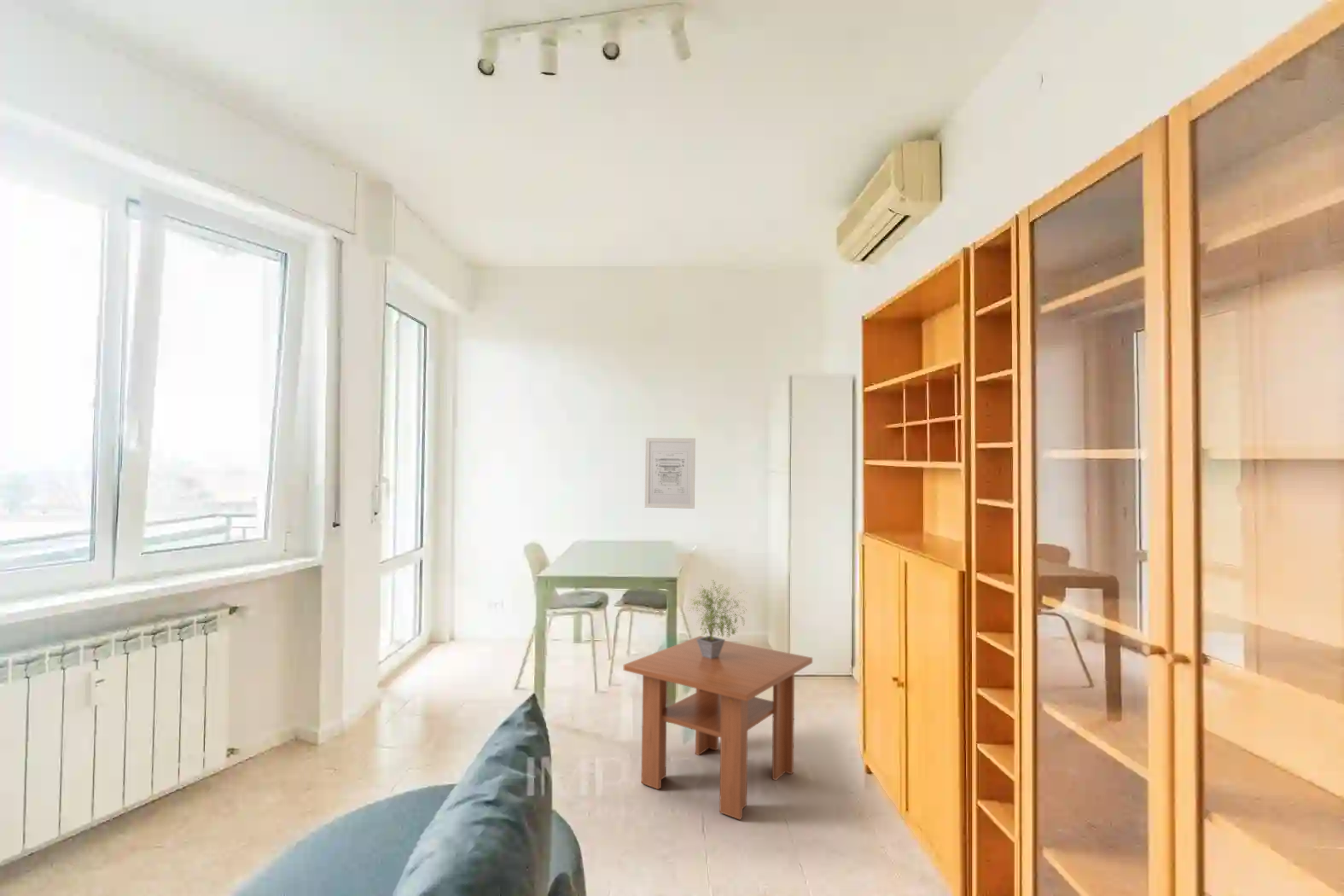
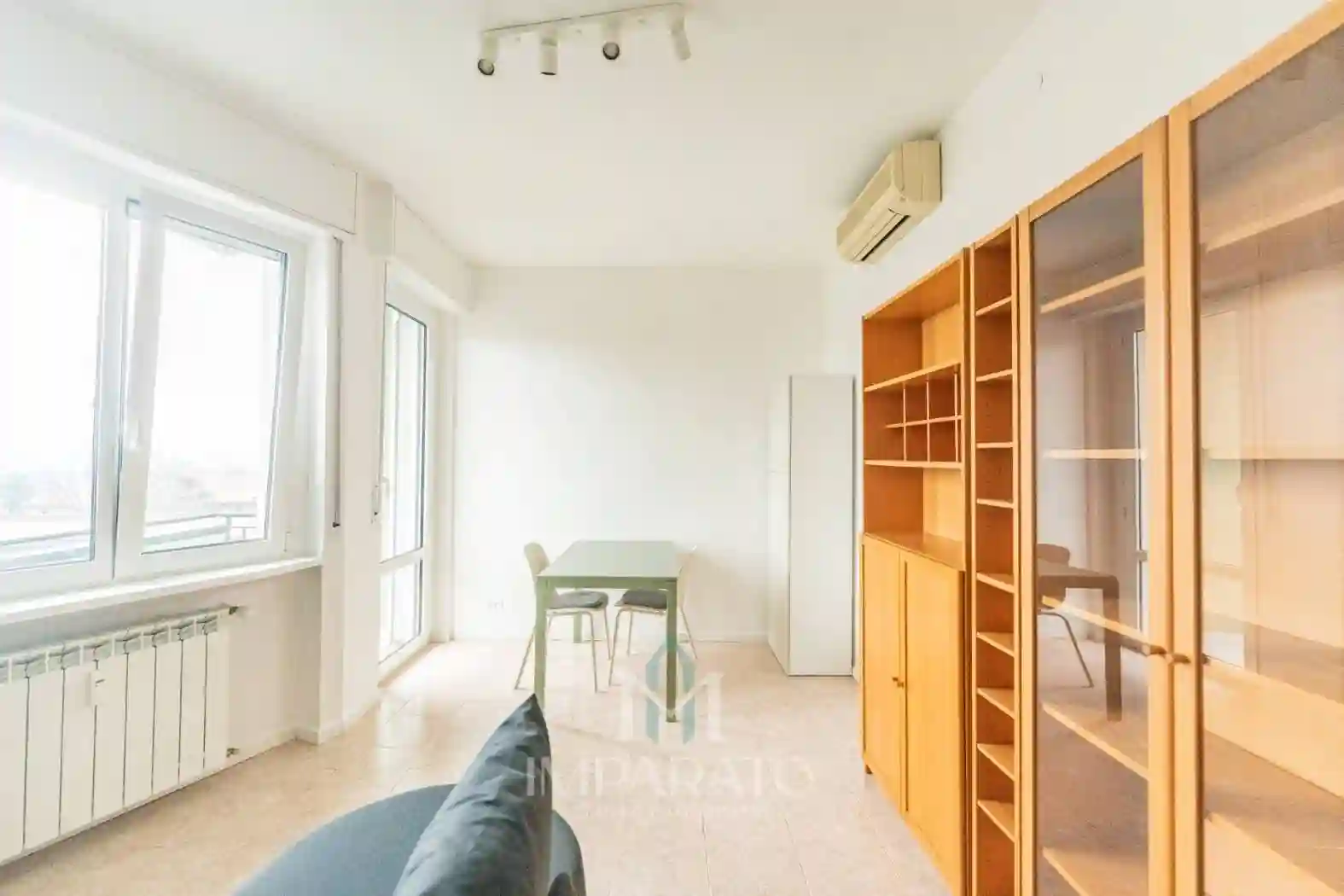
- coffee table (719, 719)
- wall art (670, 473)
- potted plant (717, 616)
